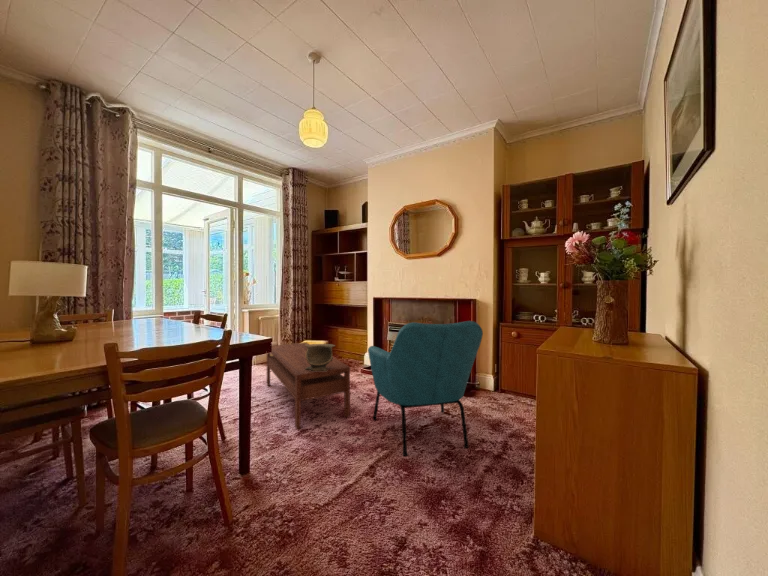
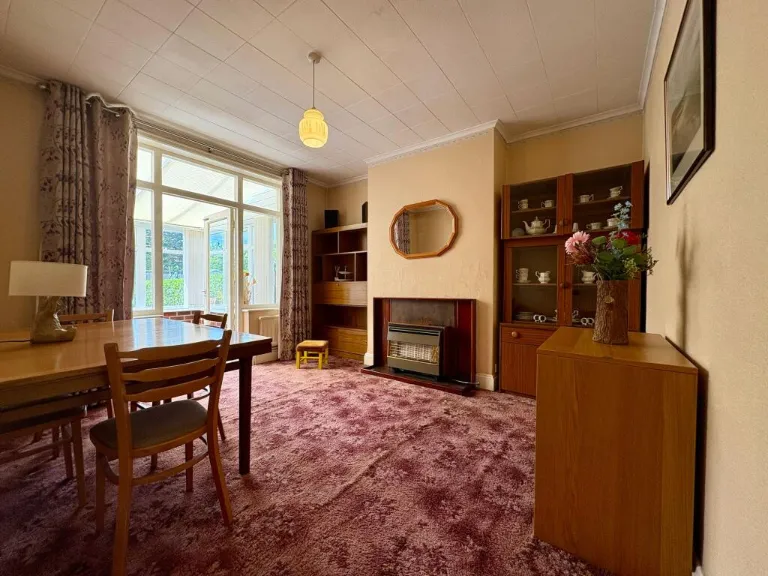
- armchair (423, 375)
- decorative bowl (319, 356)
- coffee table (302, 376)
